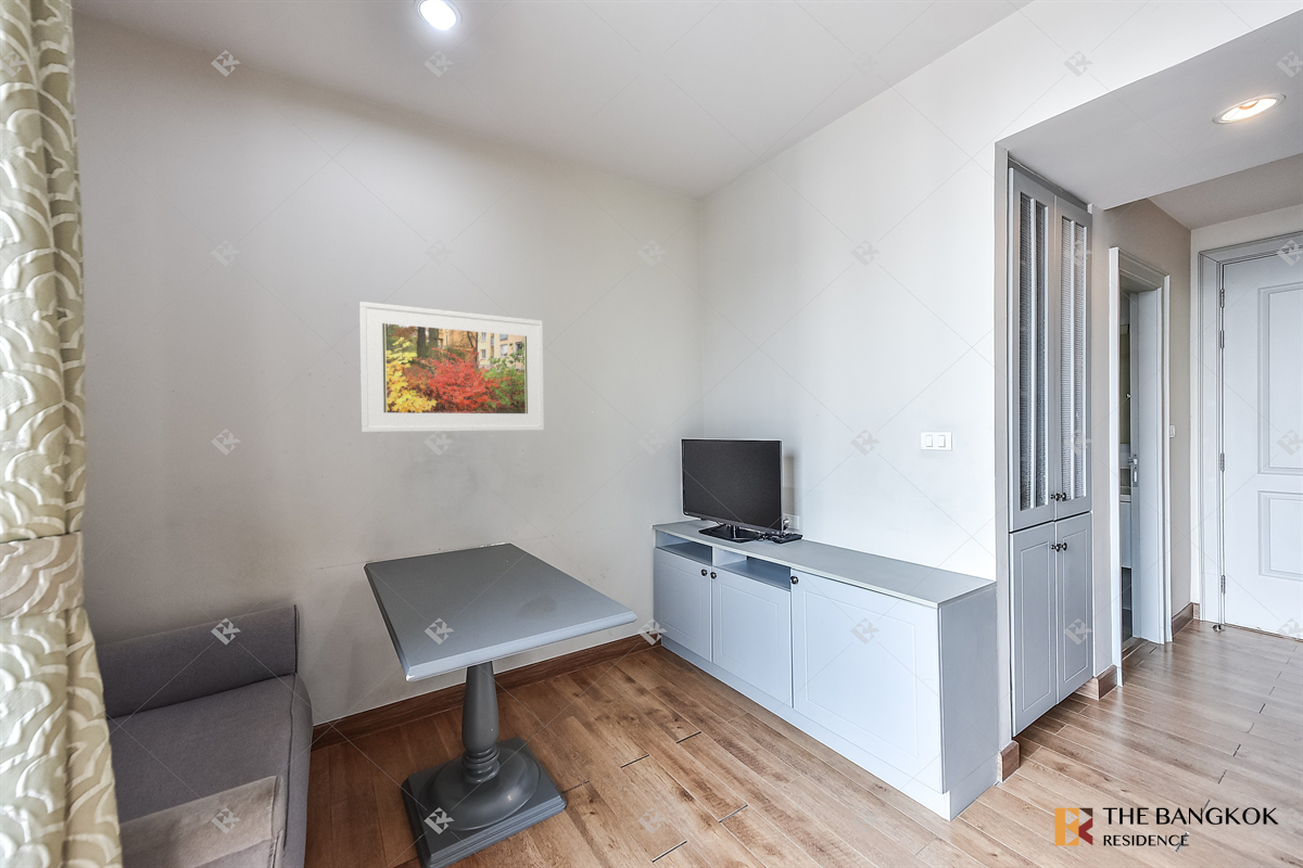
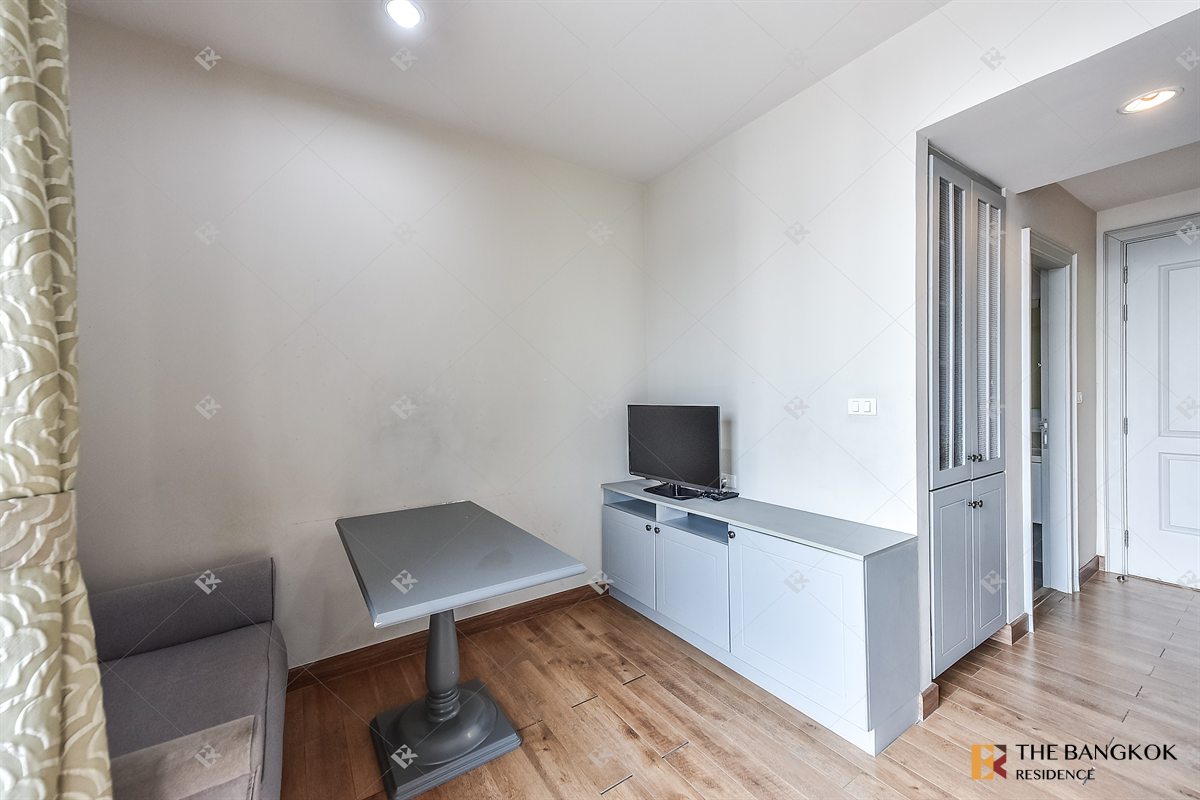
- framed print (459, 371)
